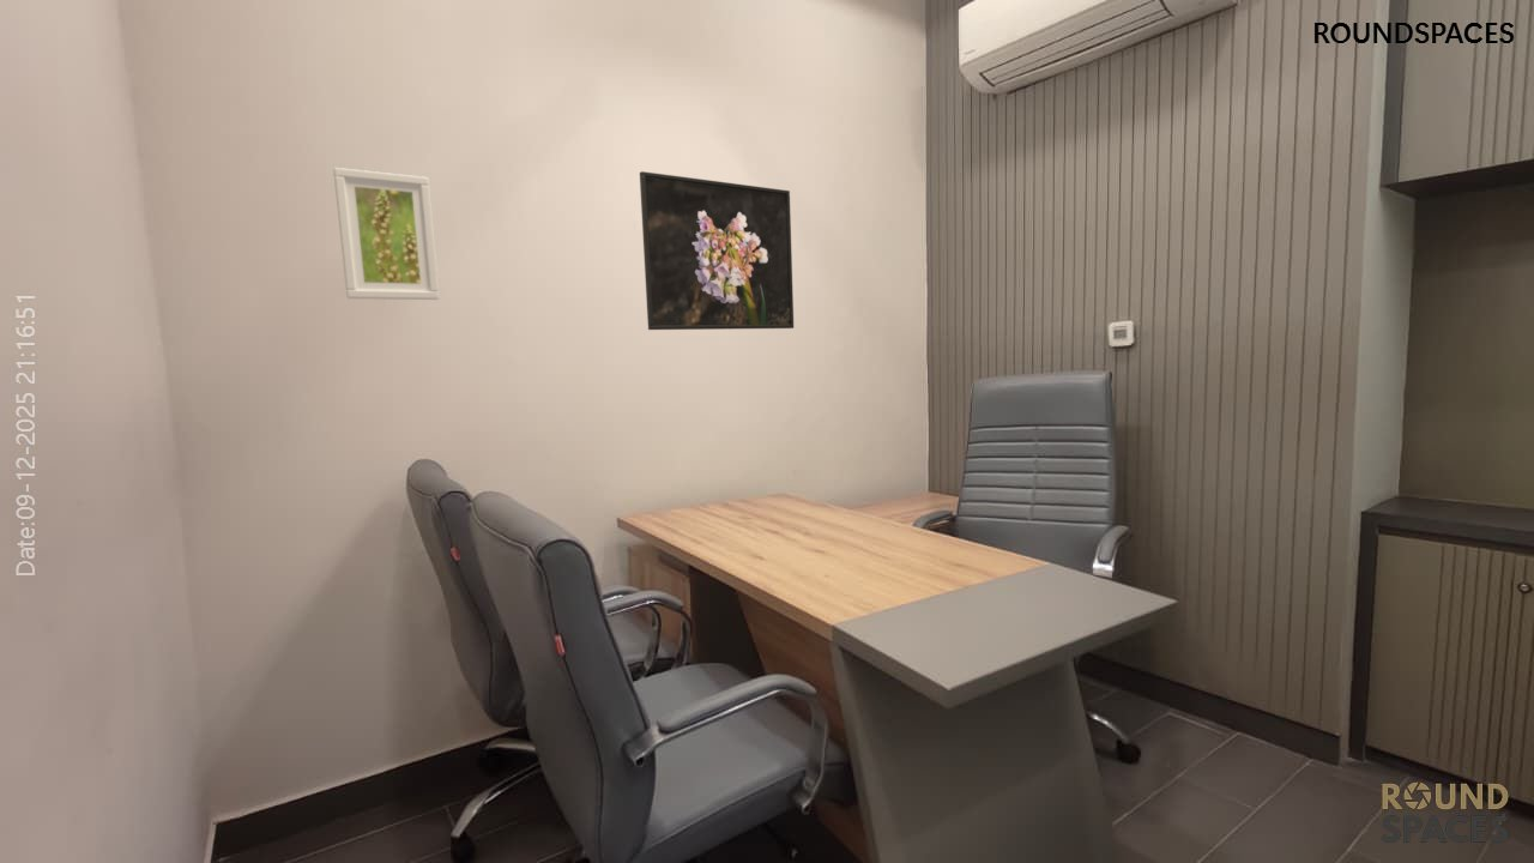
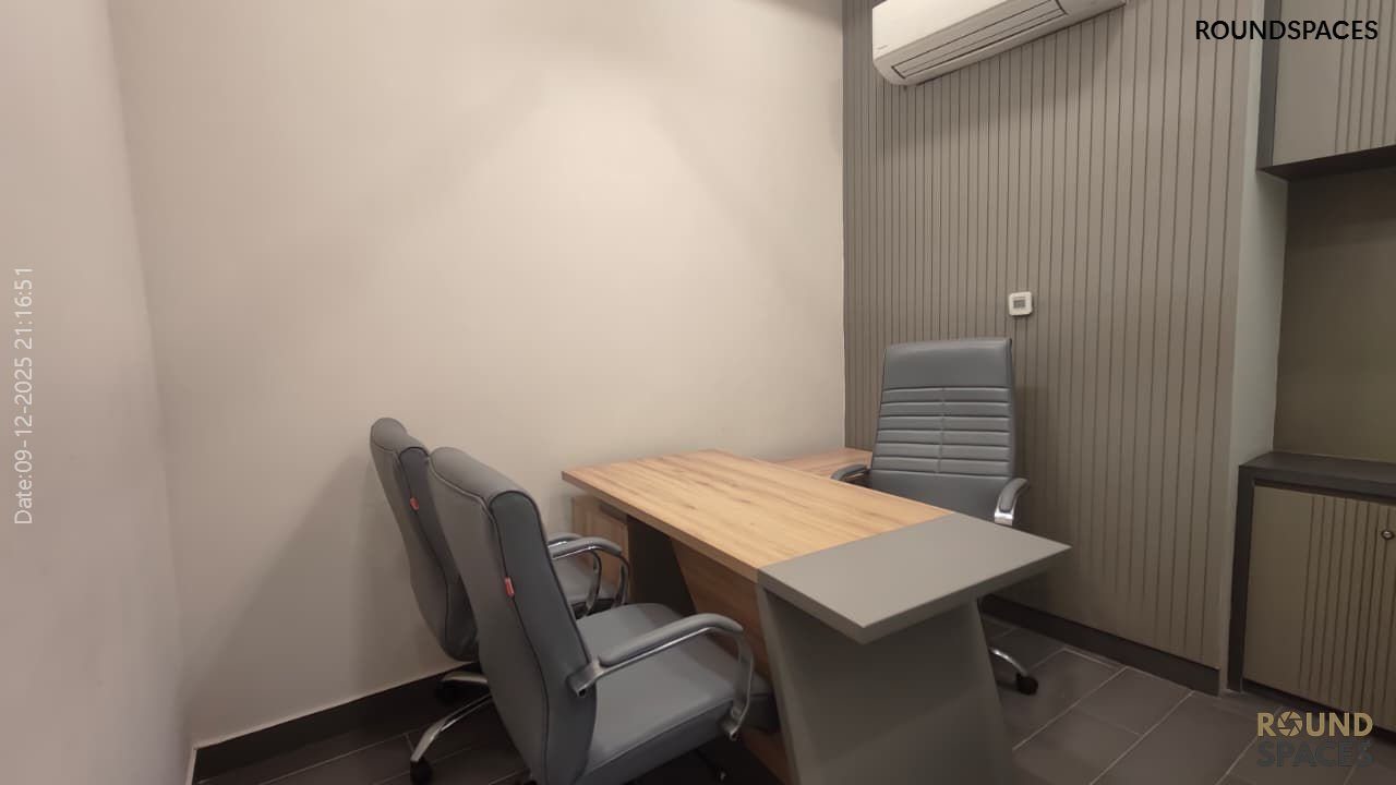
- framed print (723, 257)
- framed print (388, 236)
